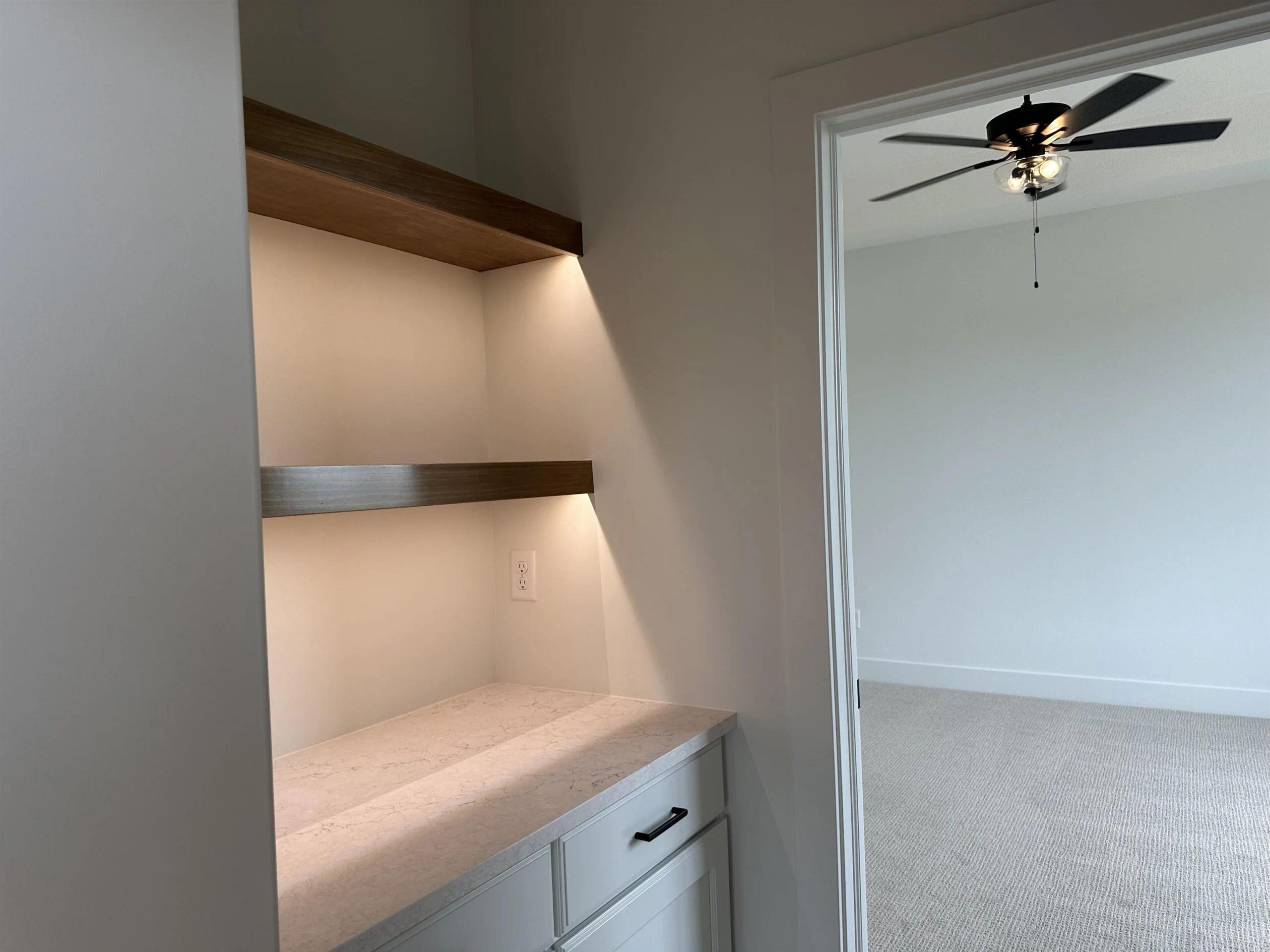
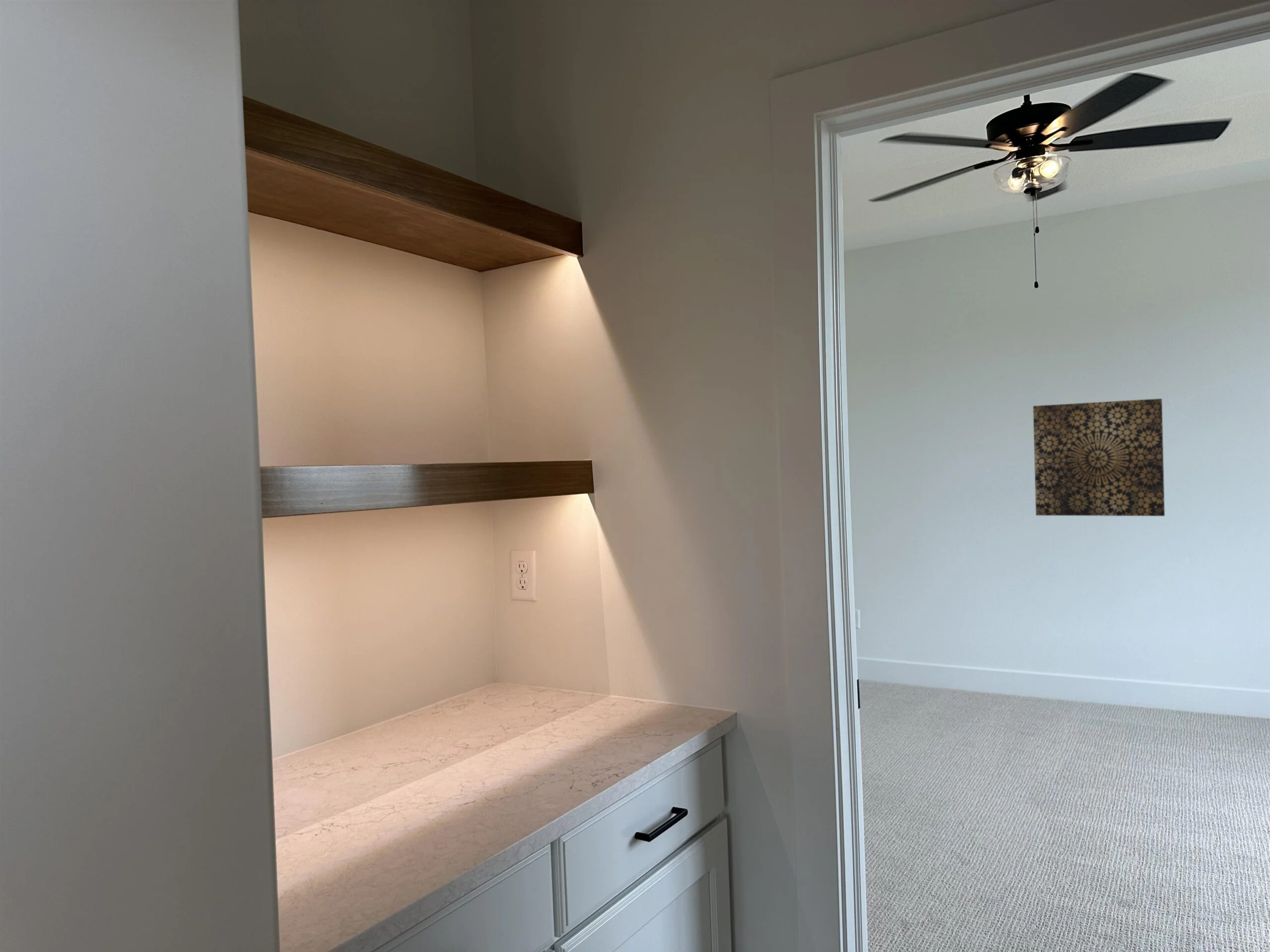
+ wall art (1096, 459)
